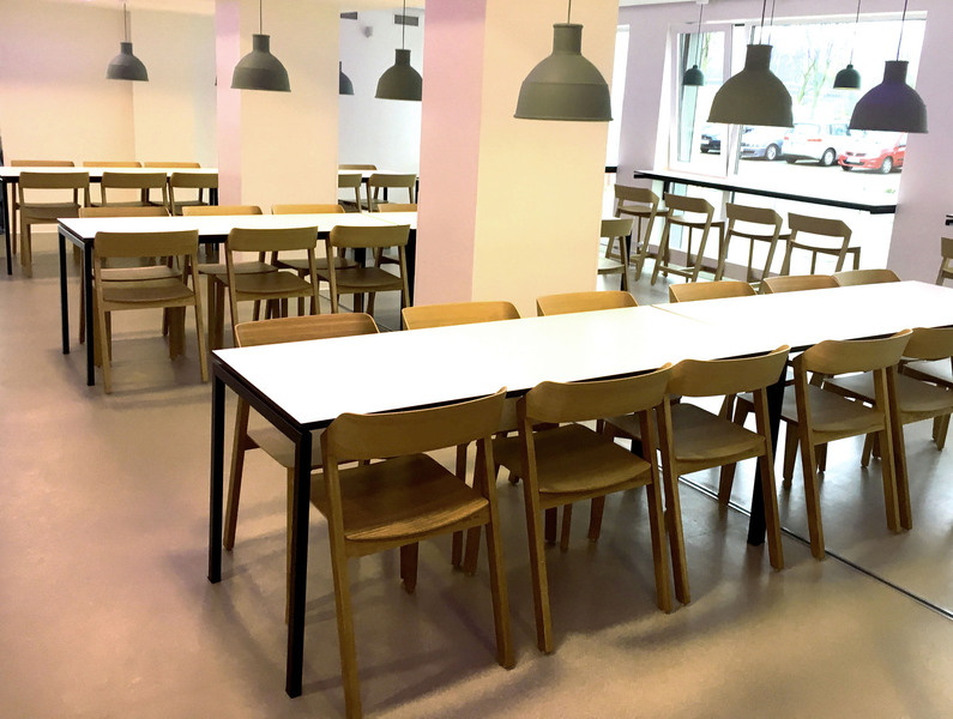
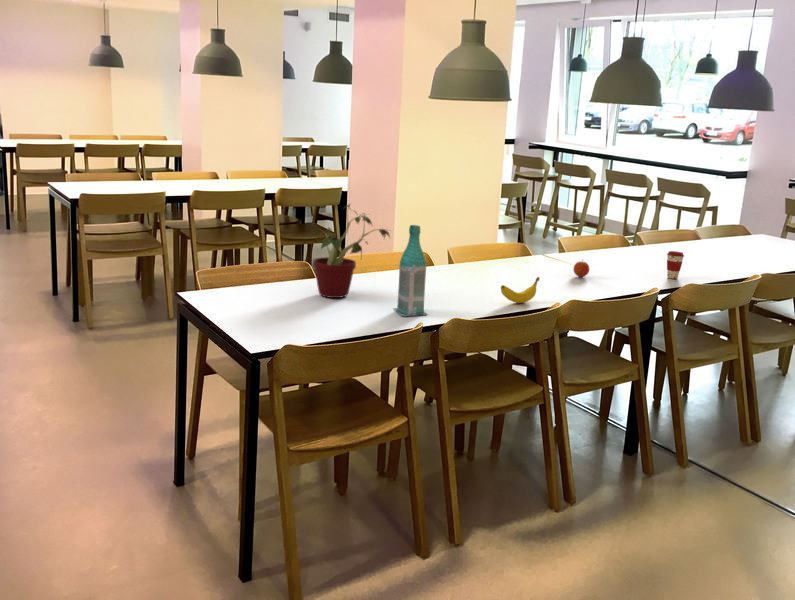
+ bottle (411, 269)
+ coffee cup (674, 264)
+ fruit (581, 268)
+ potted plant (352, 249)
+ banana (520, 292)
